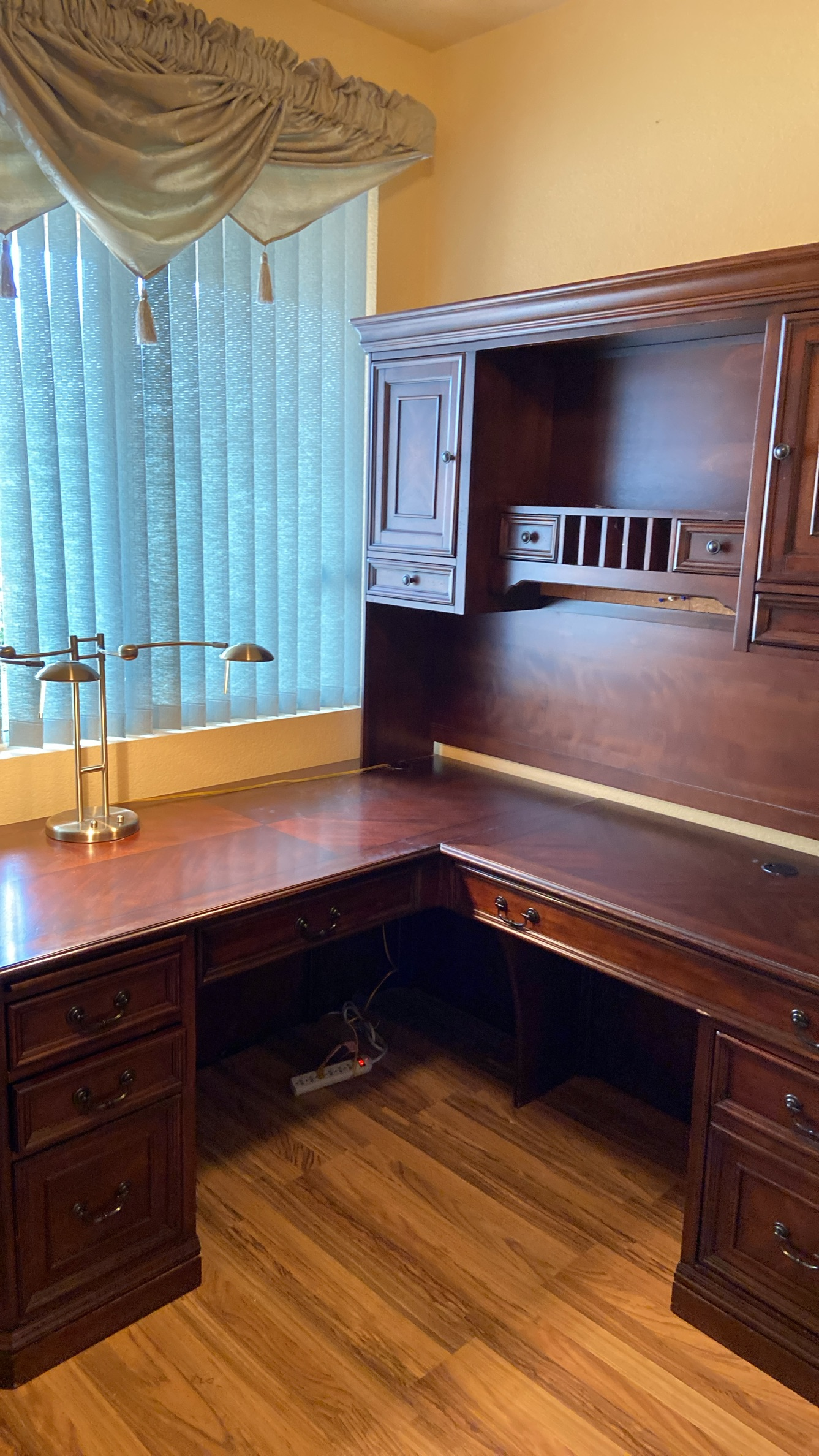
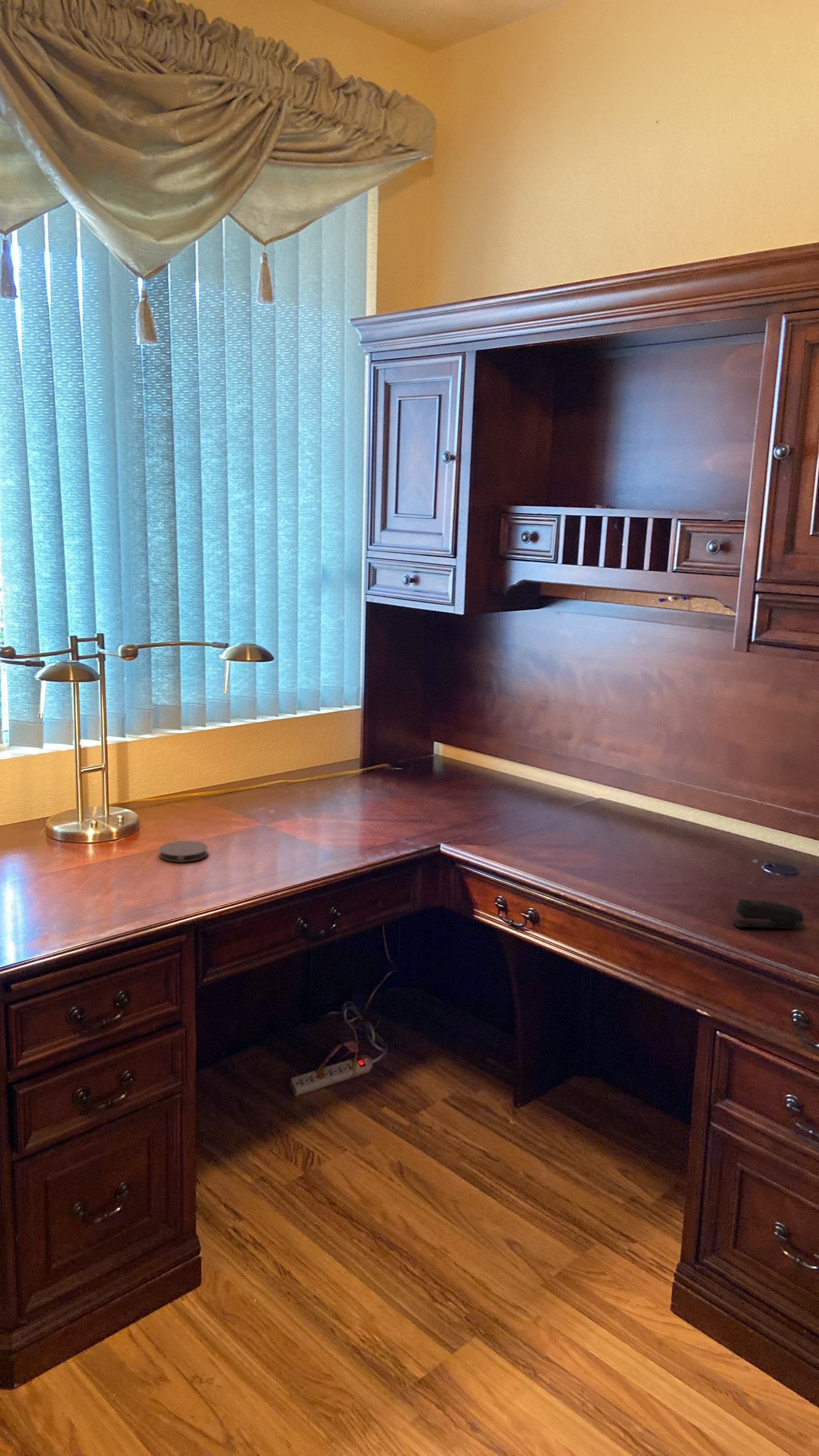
+ stapler (770, 912)
+ coaster (183, 851)
